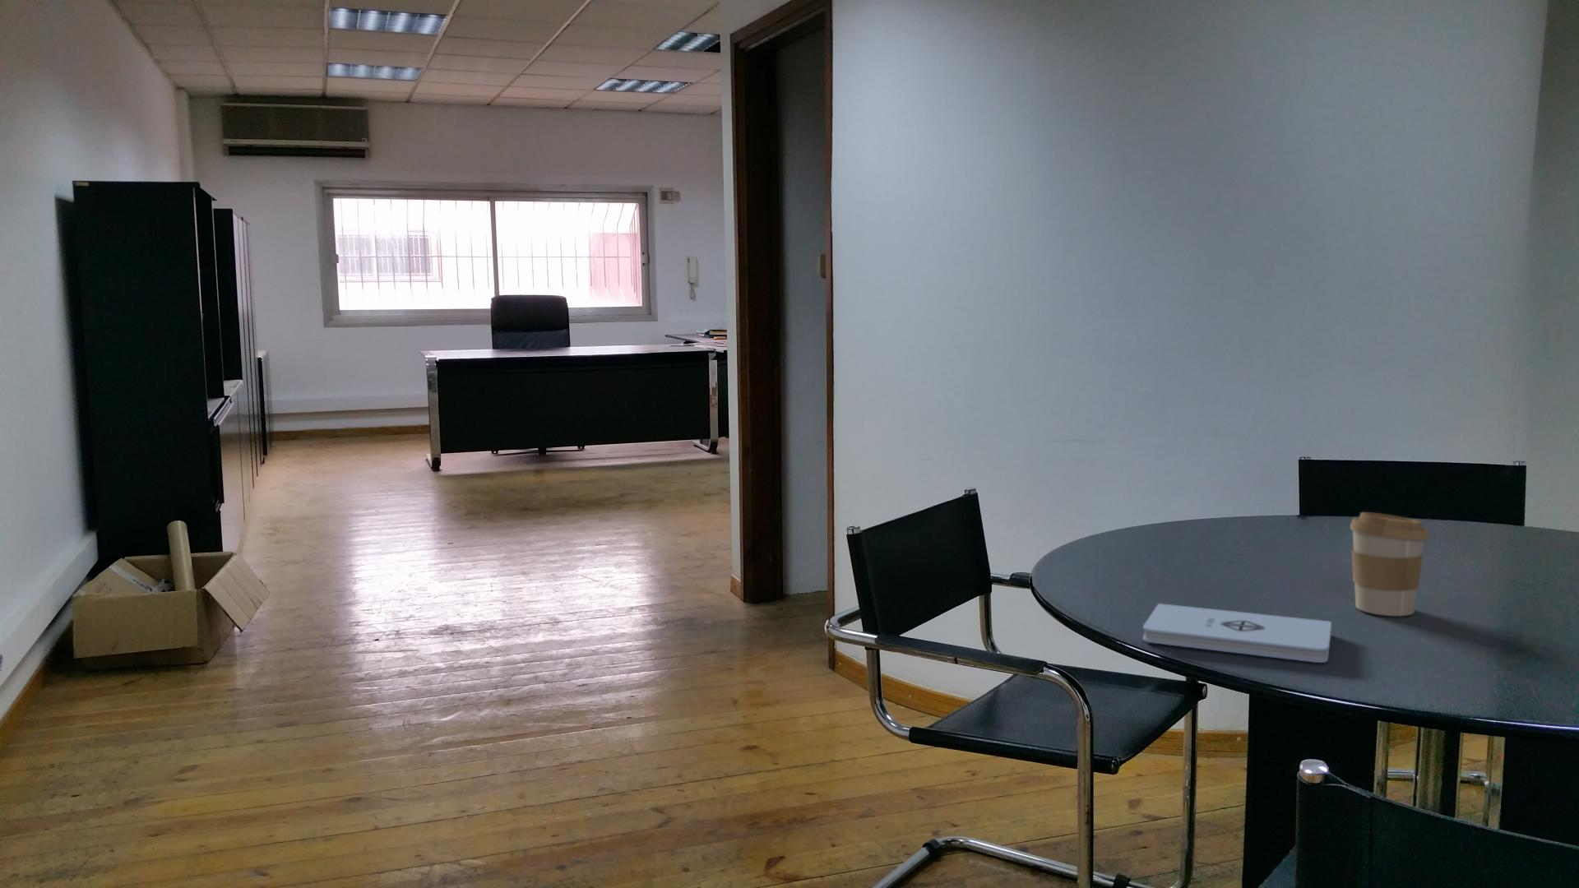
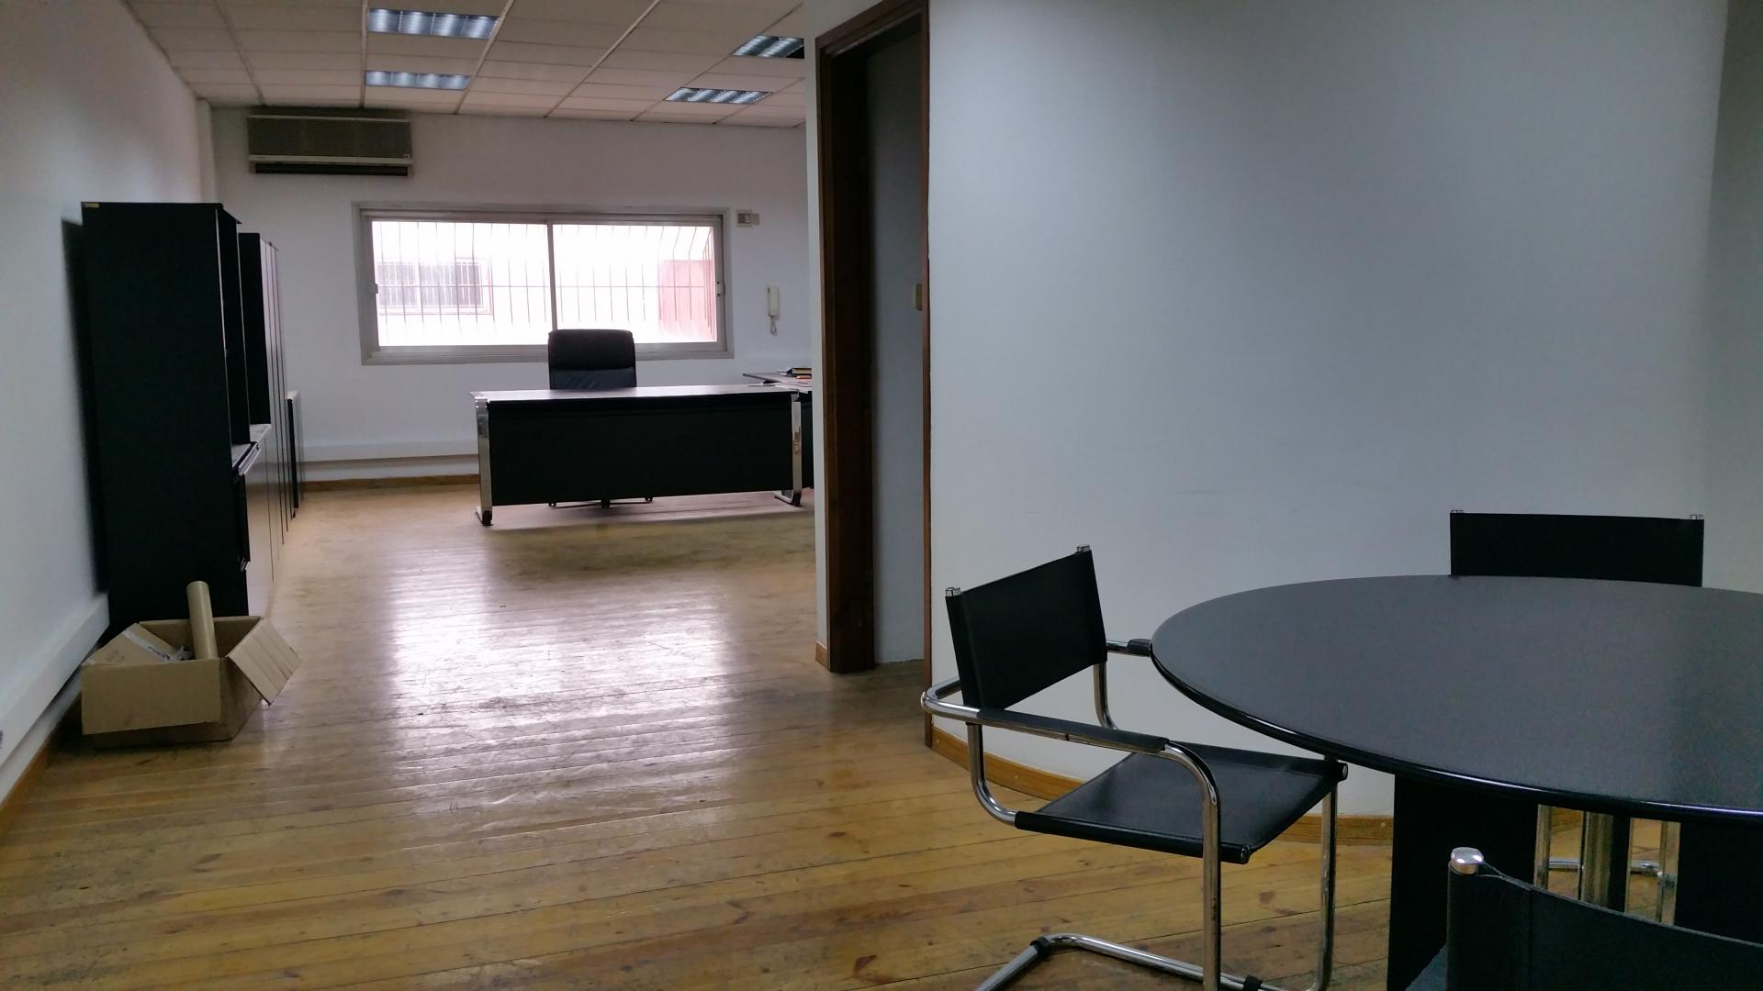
- coffee cup (1387, 562)
- notepad (1236, 631)
